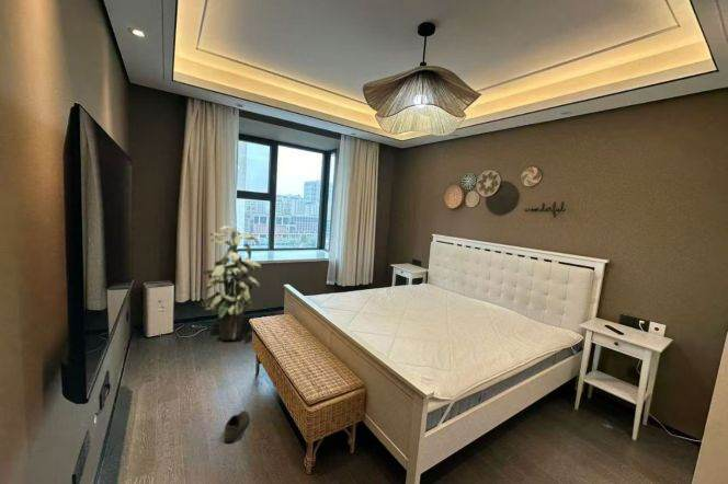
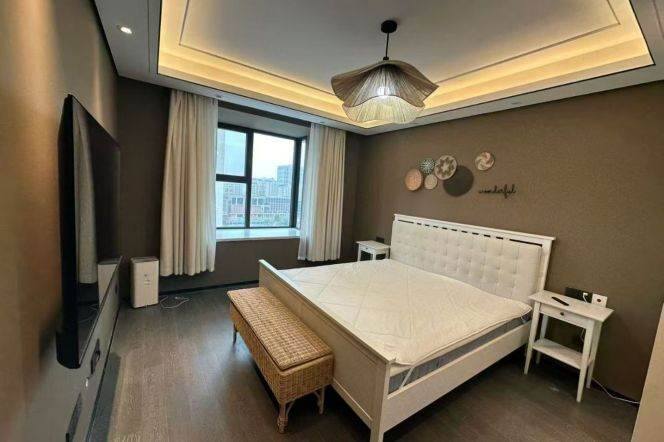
- shoe (237, 420)
- indoor plant (229, 281)
